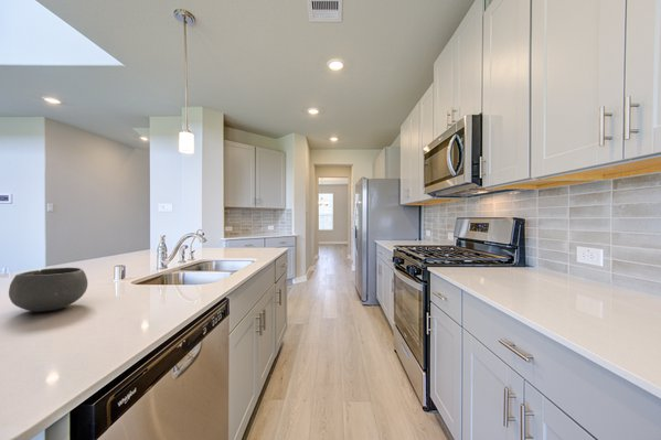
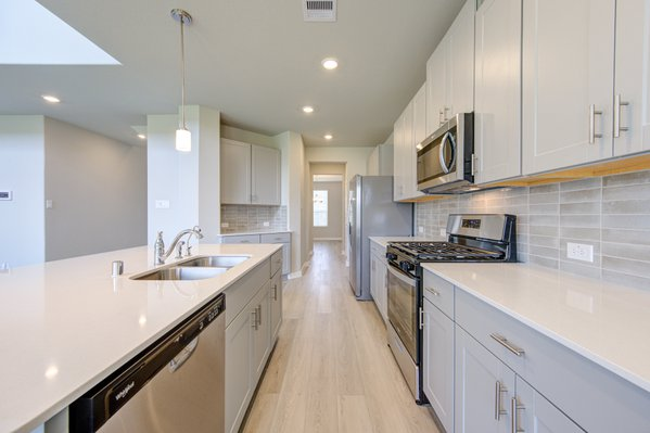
- bowl (51, 289)
